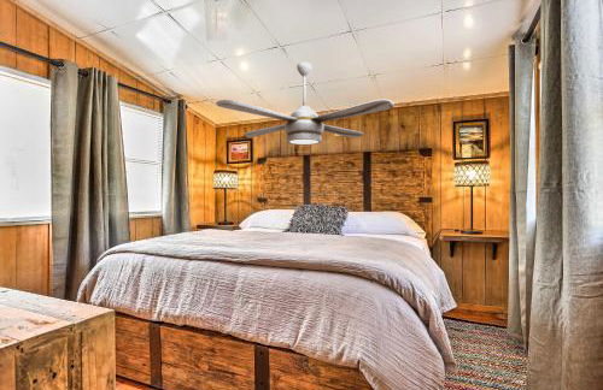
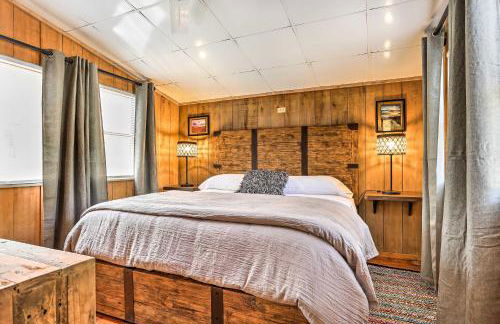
- ceiling fan (304, 104)
